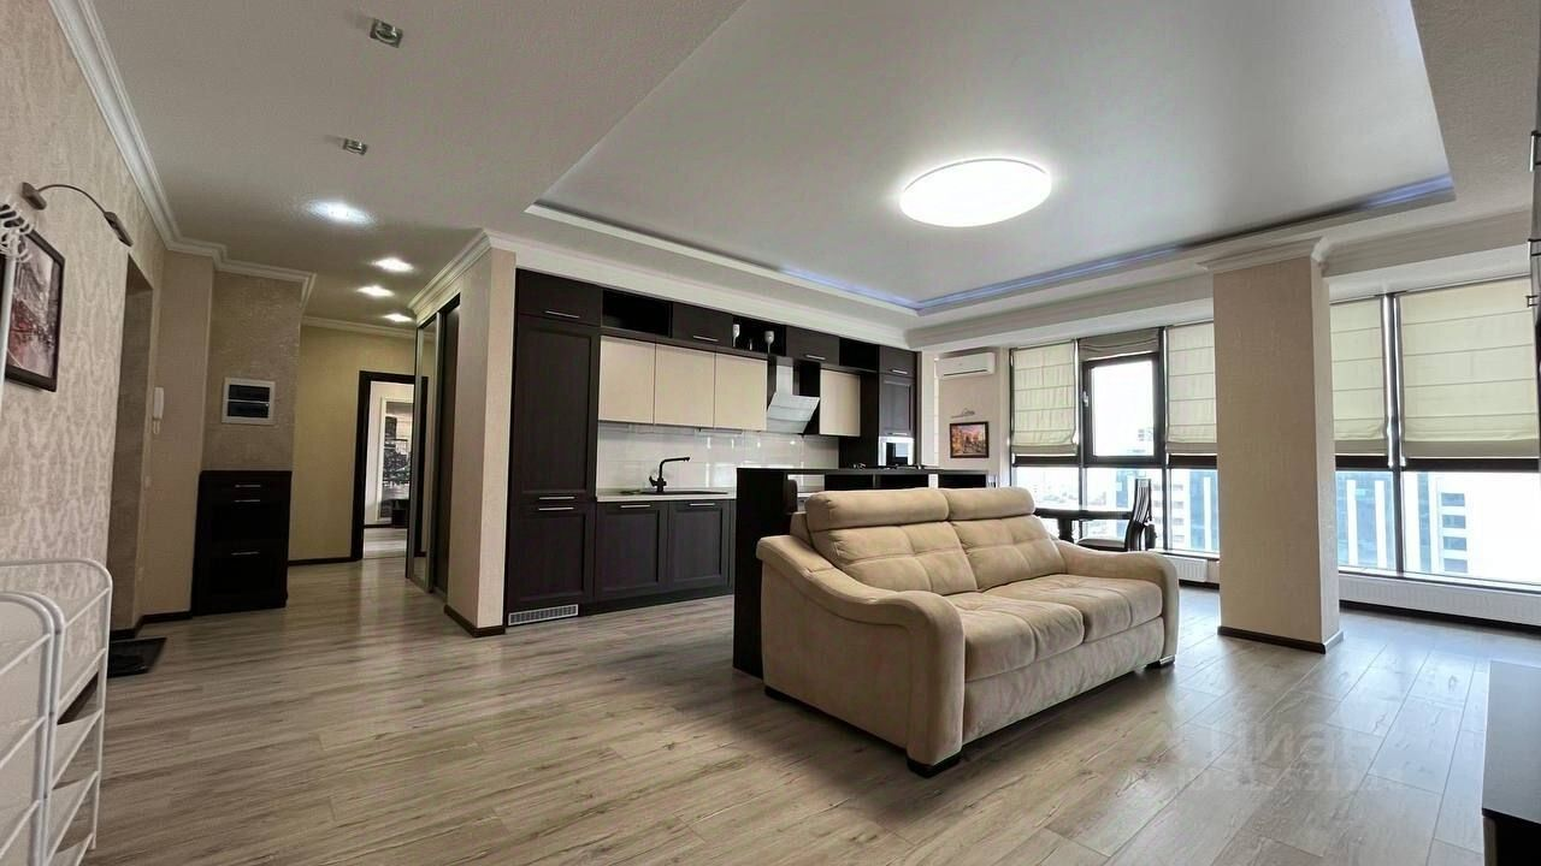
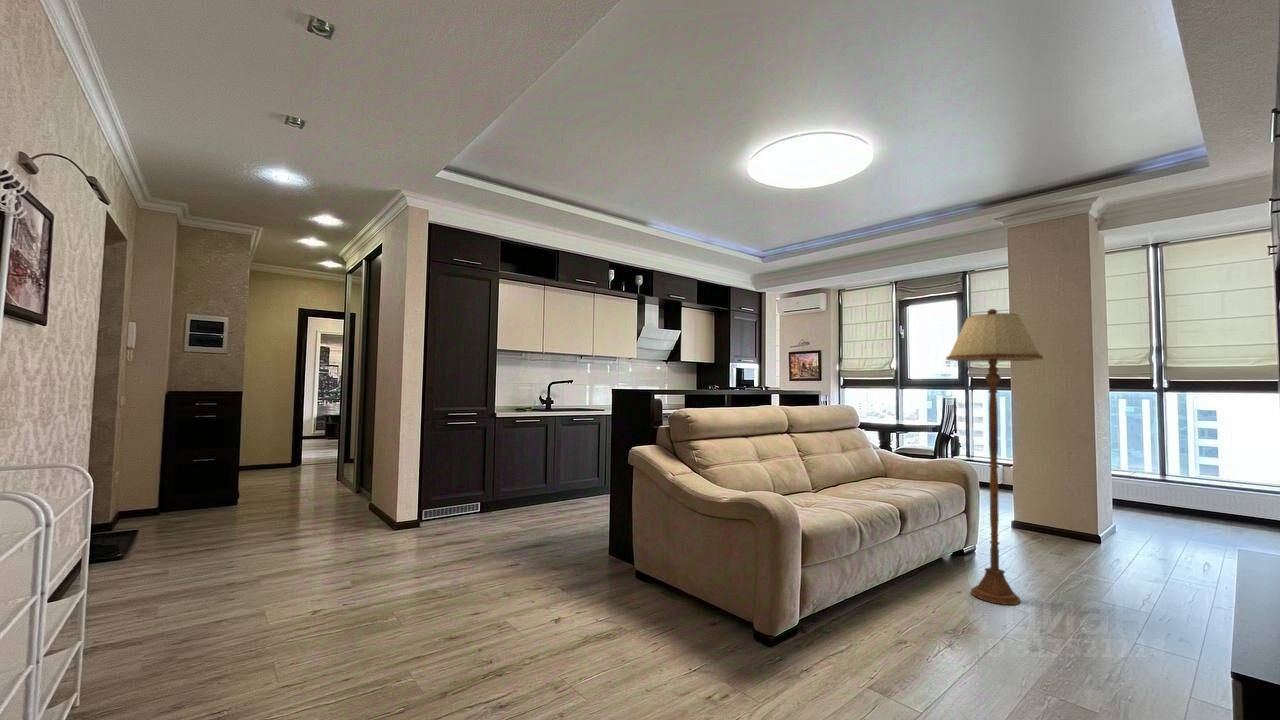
+ floor lamp (994, 451)
